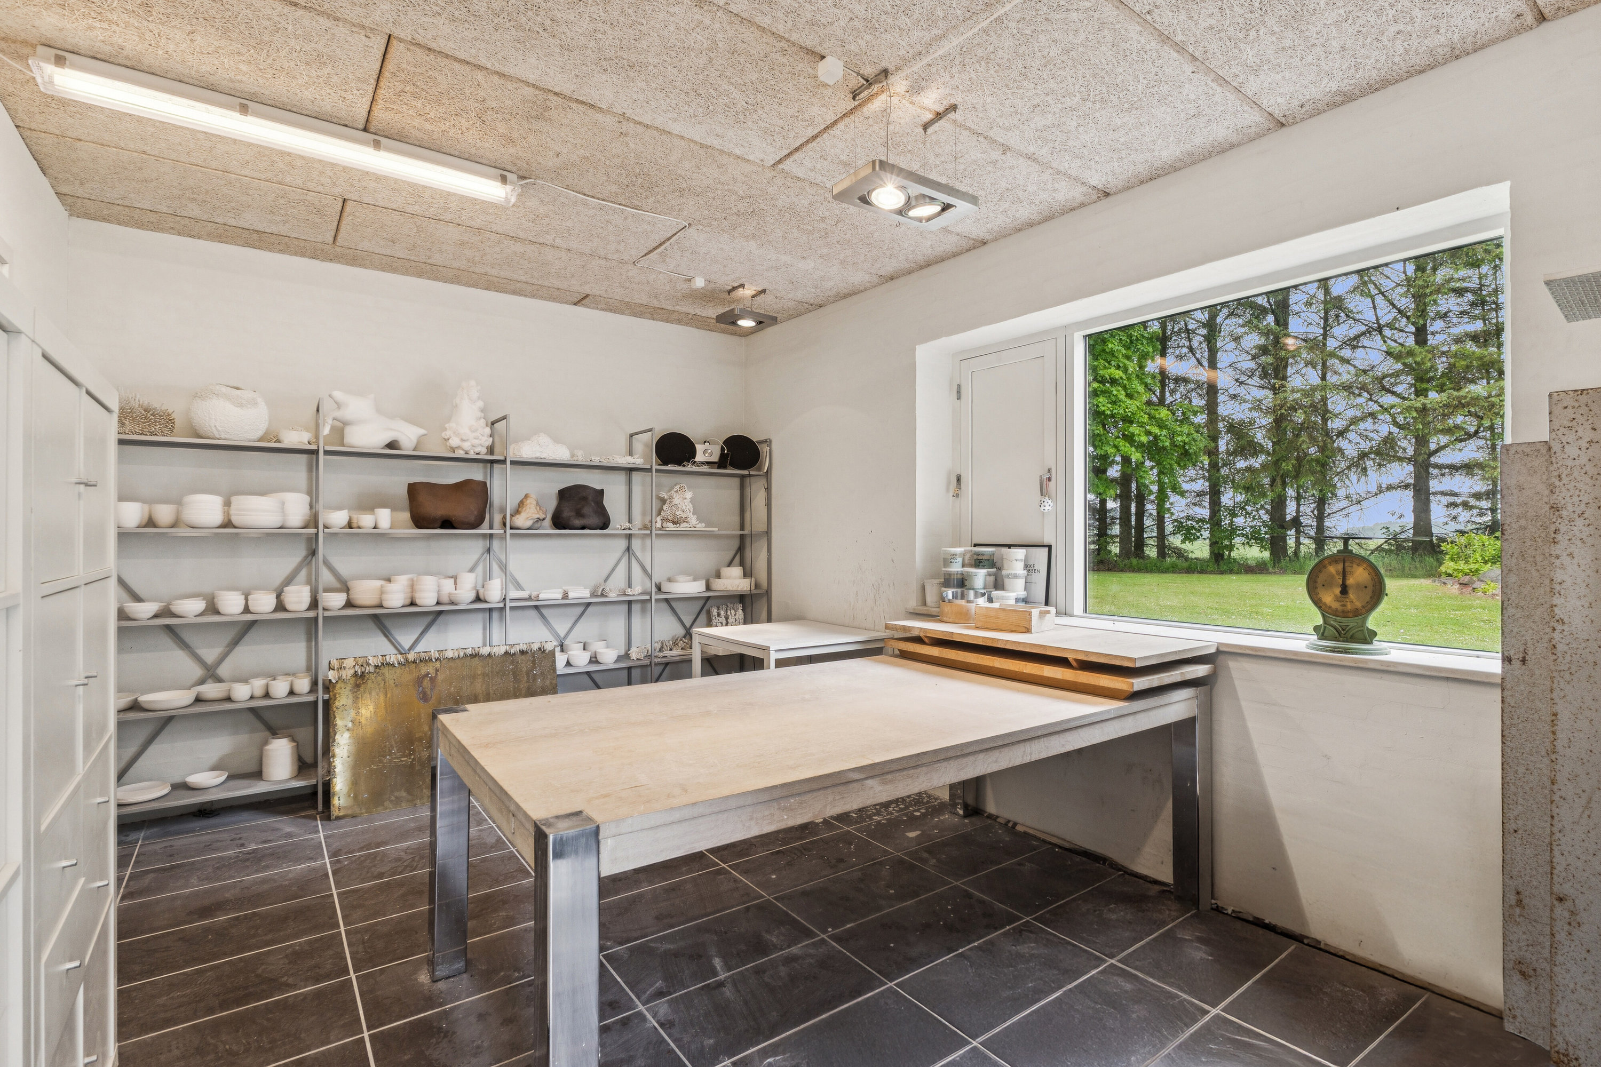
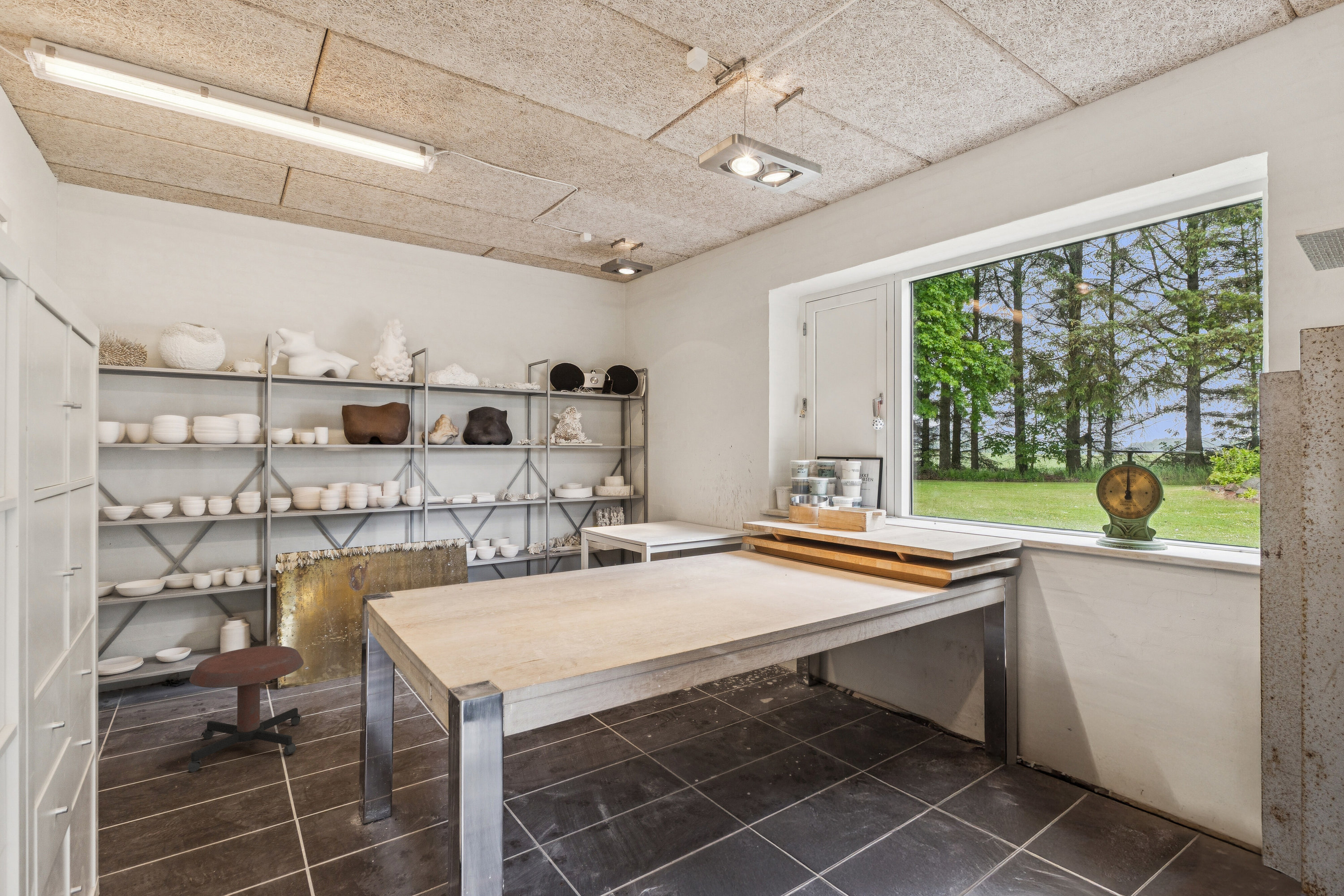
+ stool (249, 701)
